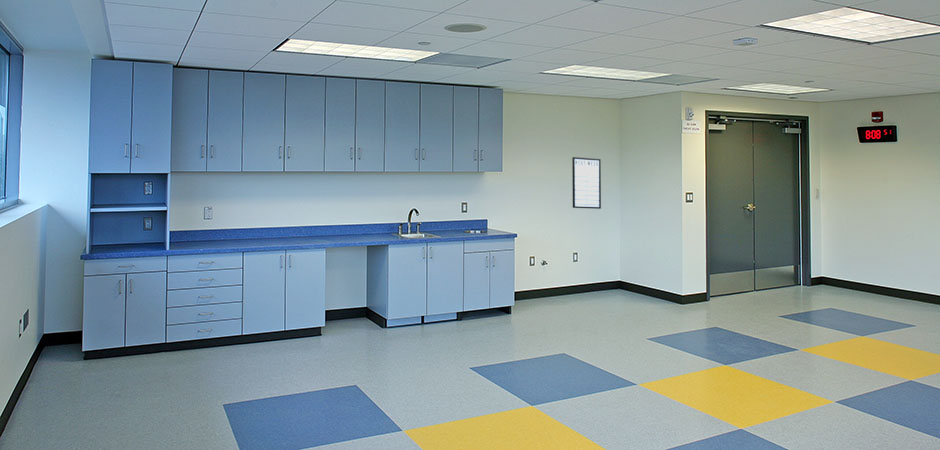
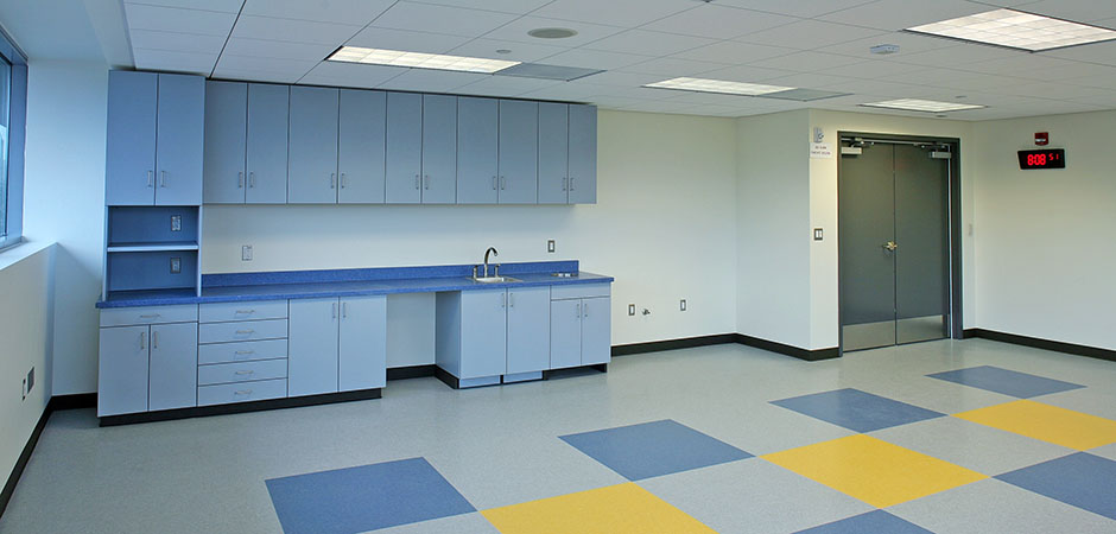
- writing board (586, 183)
